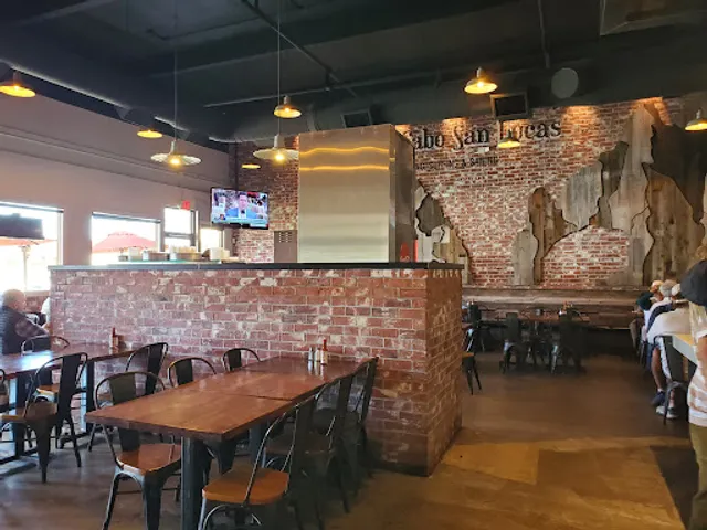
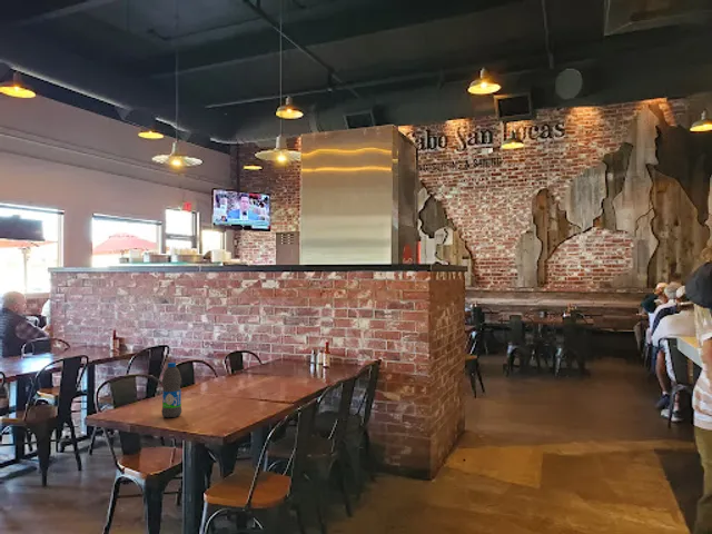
+ water bottle (171, 388)
